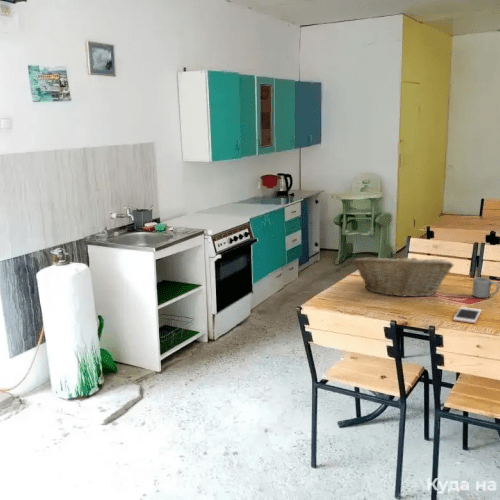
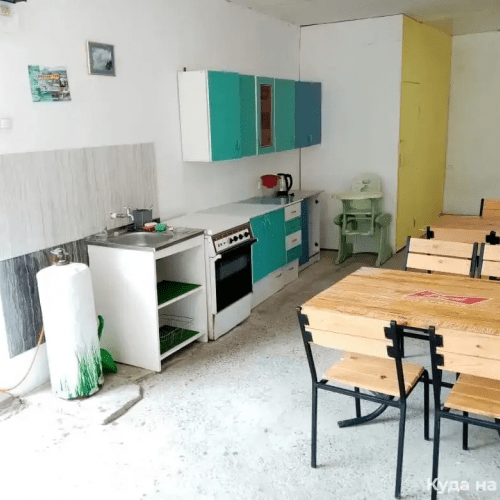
- fruit basket (401, 270)
- mug (486, 287)
- cell phone (467, 314)
